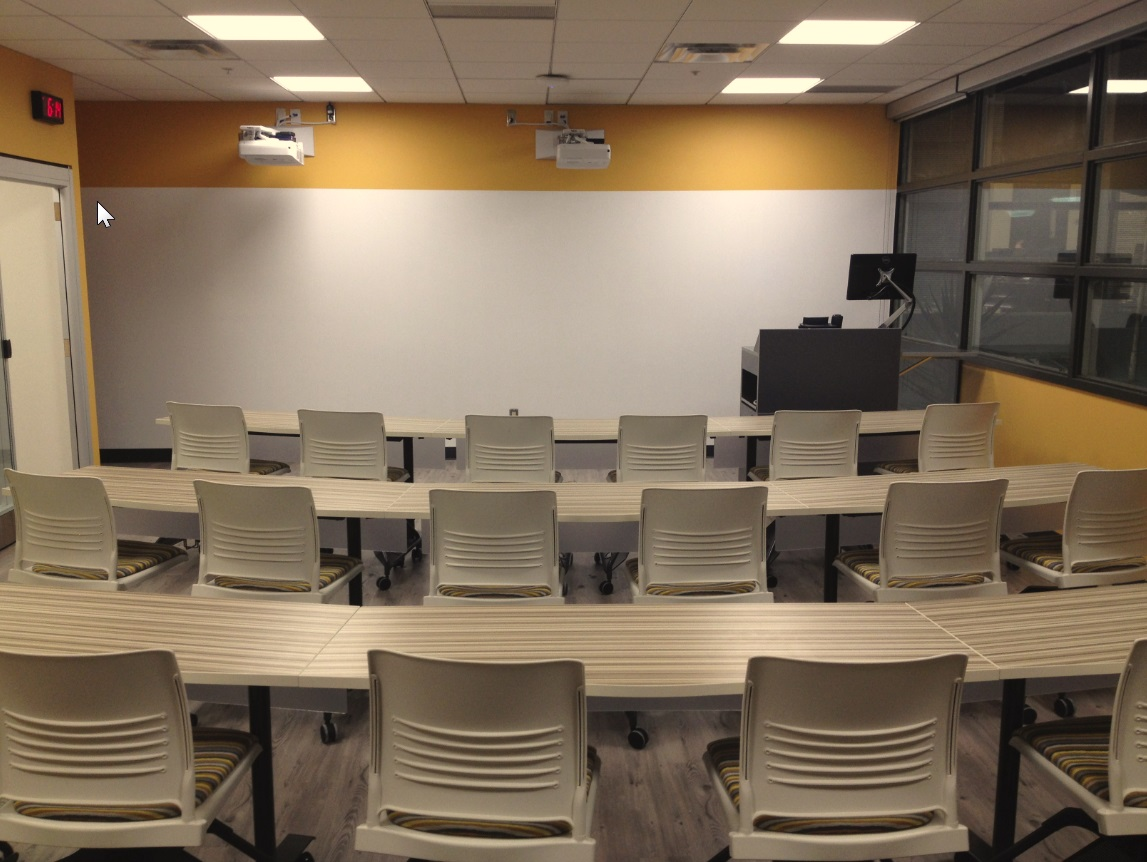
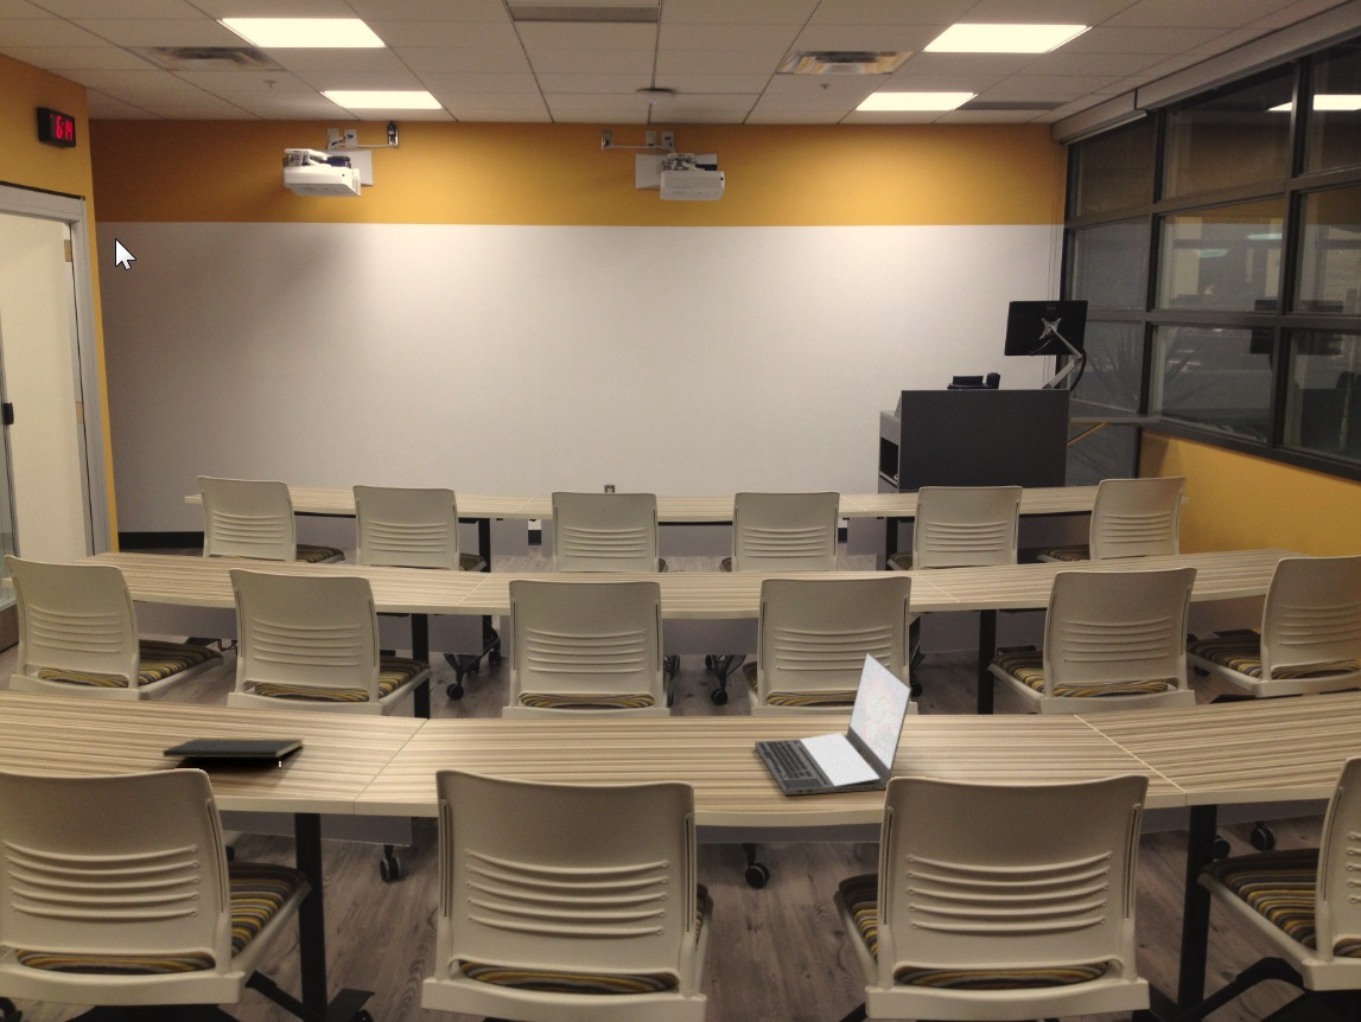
+ laptop (829, 734)
+ notepad (236, 747)
